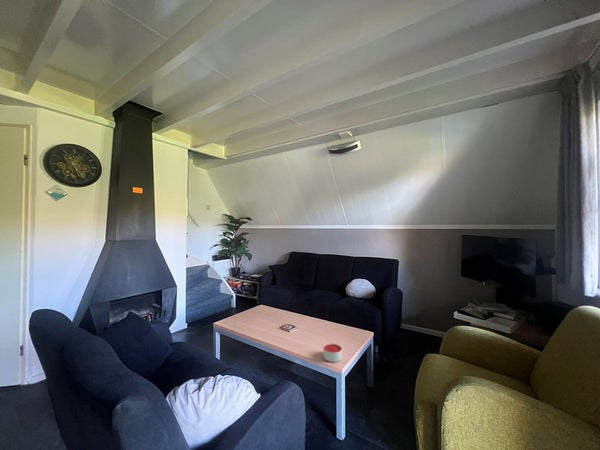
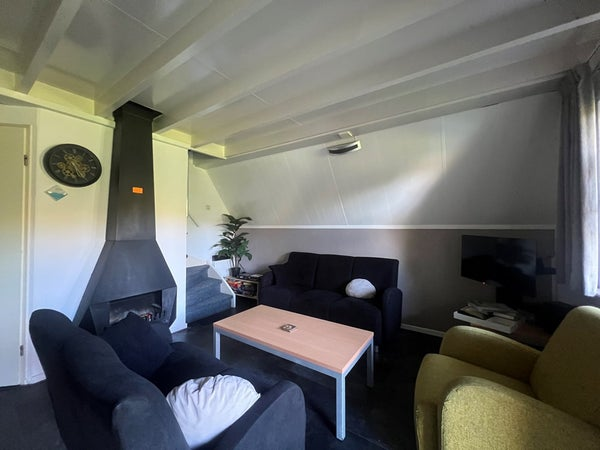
- candle (332, 352)
